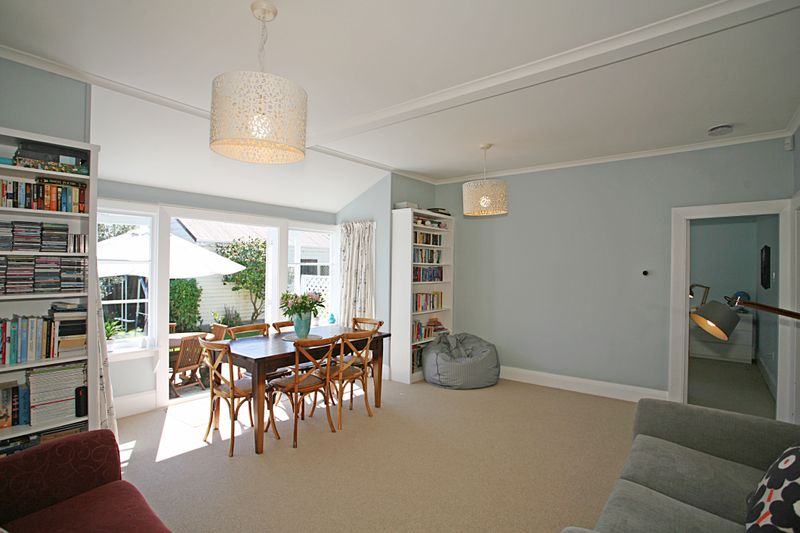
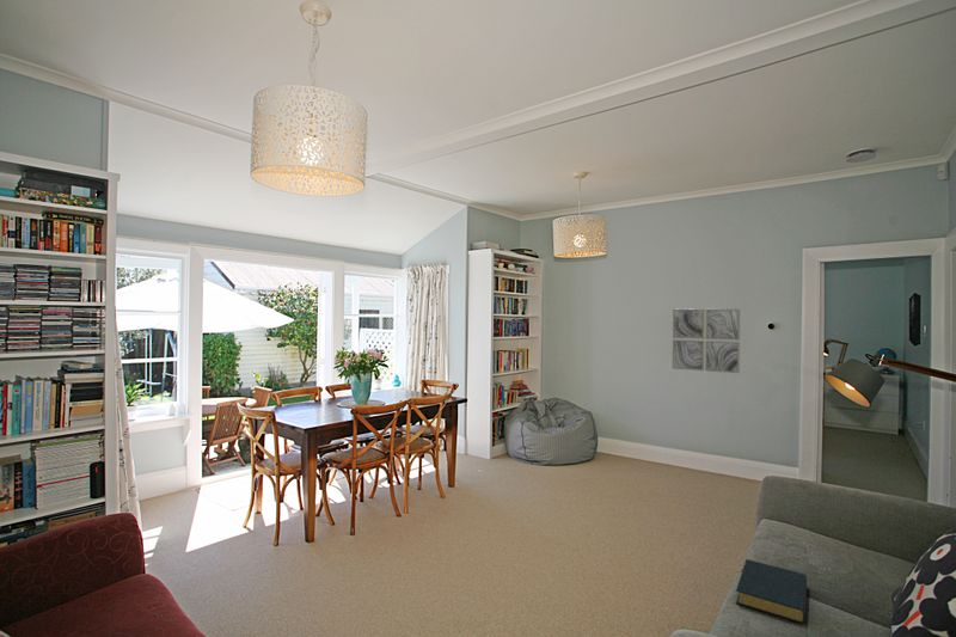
+ wall art (705, 338)
+ hardback book (772, 588)
